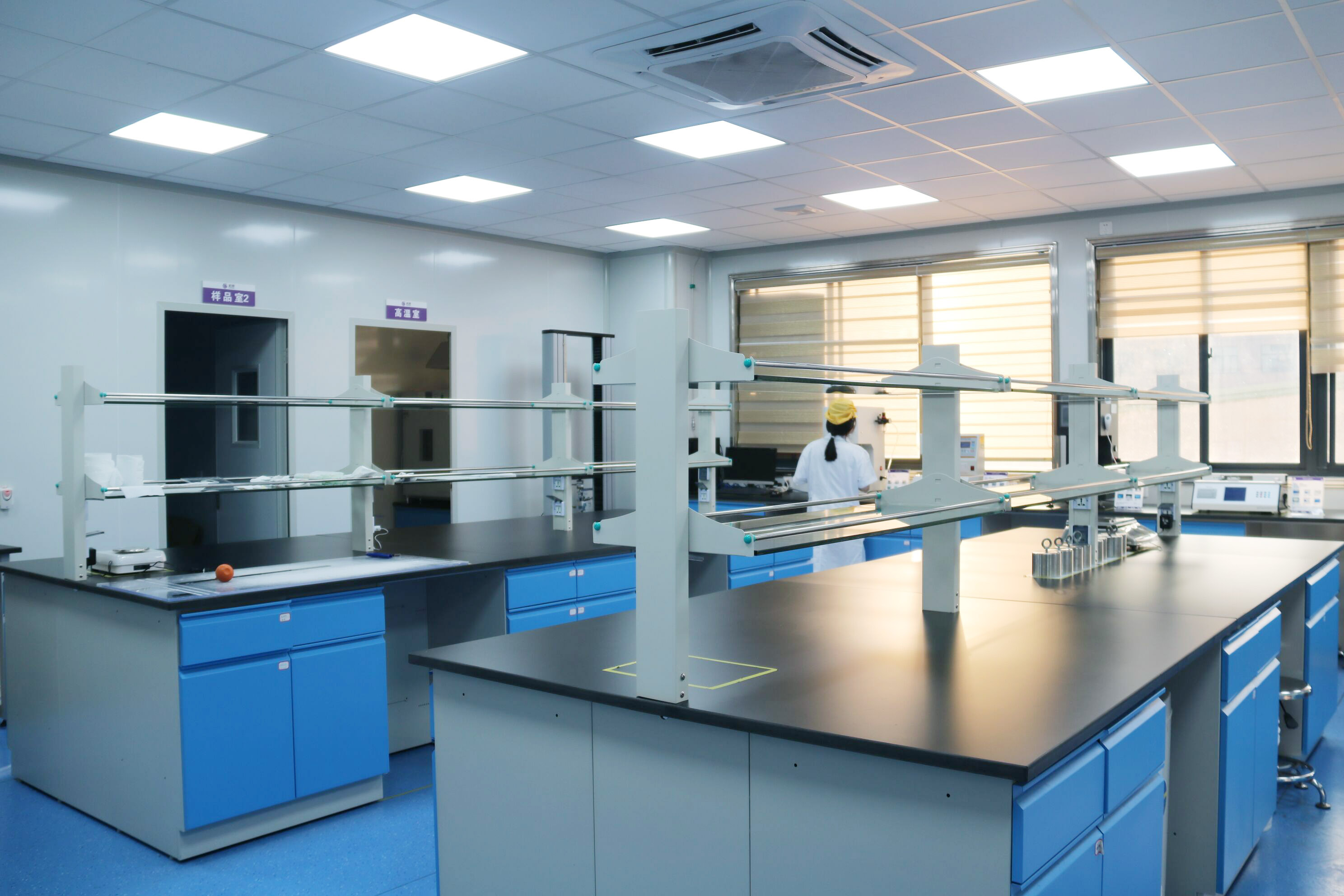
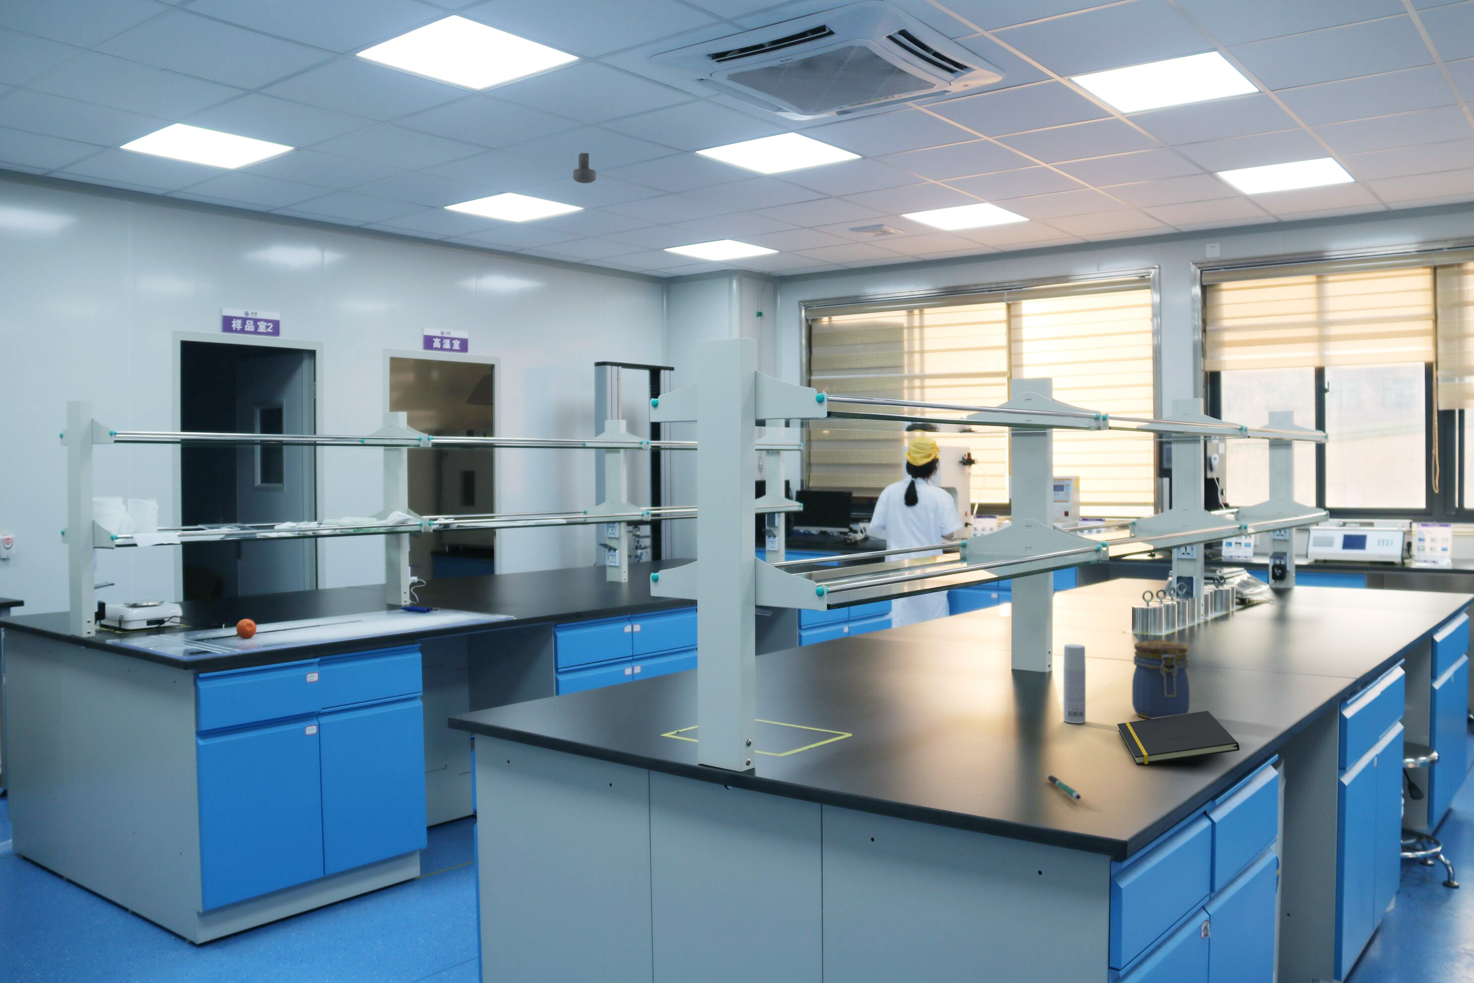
+ notepad (1173, 736)
+ security camera (583, 167)
+ pen (1063, 786)
+ jar (1161, 679)
+ bottle (1075, 683)
